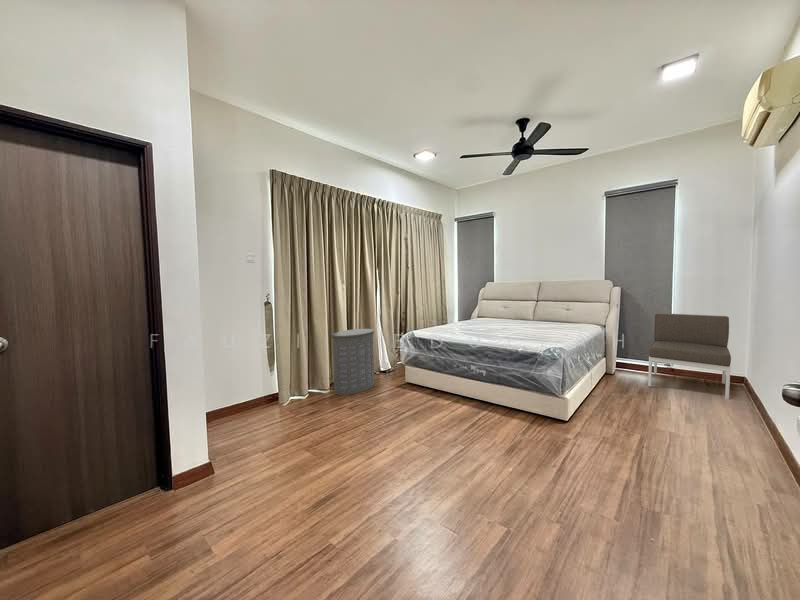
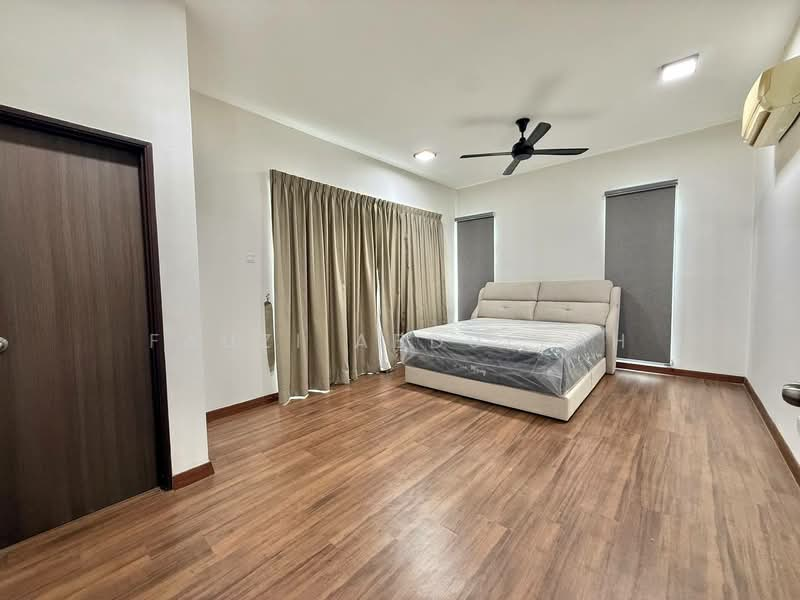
- laundry hamper (354, 360)
- chair (688, 350)
